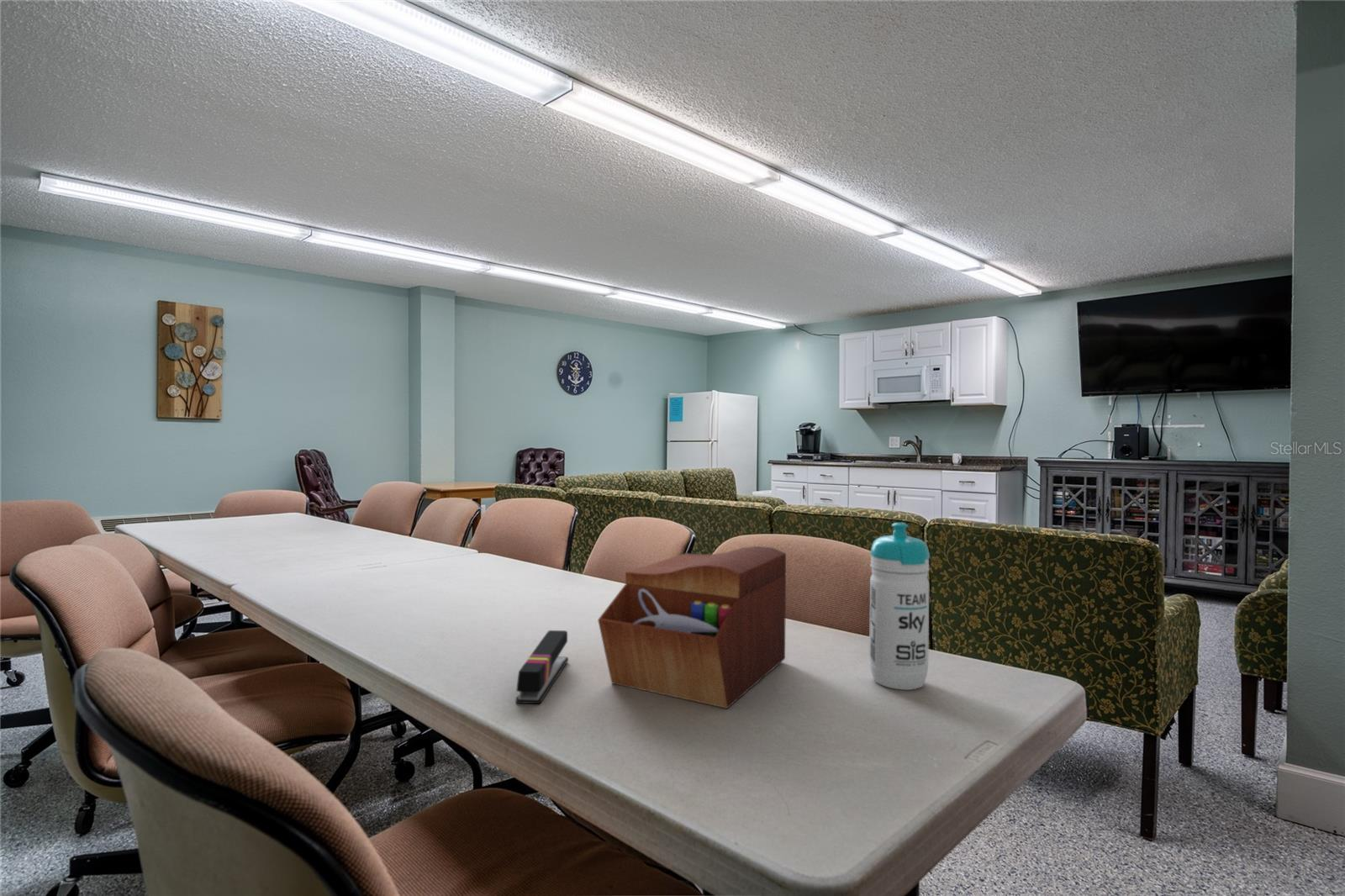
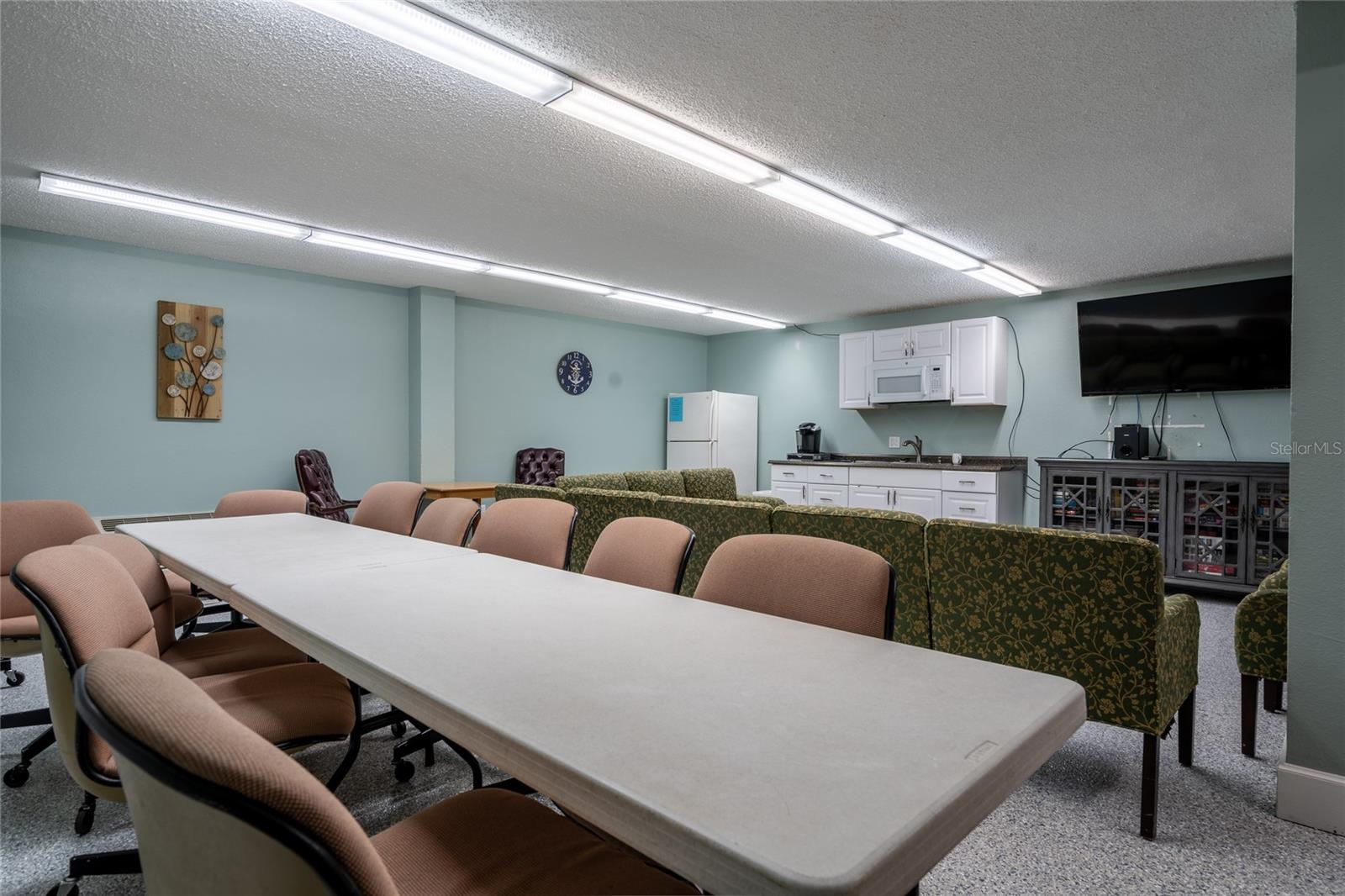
- stapler (544, 663)
- sewing box (695, 614)
- water bottle (899, 602)
